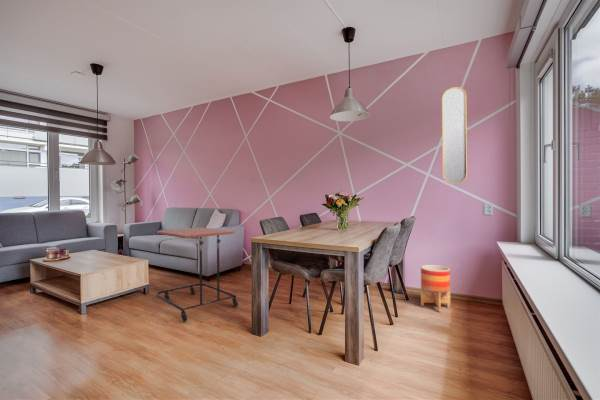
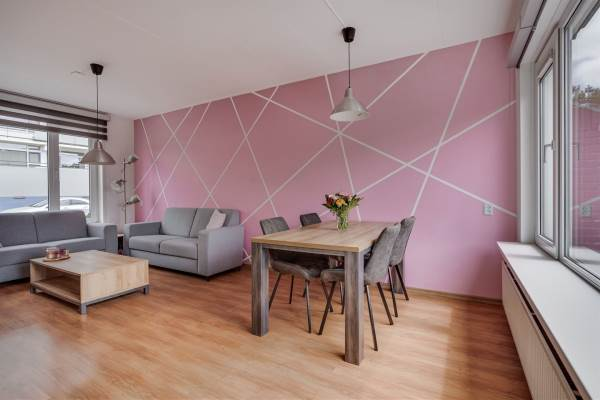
- home mirror (454, 135)
- planter (435, 287)
- side table (200, 268)
